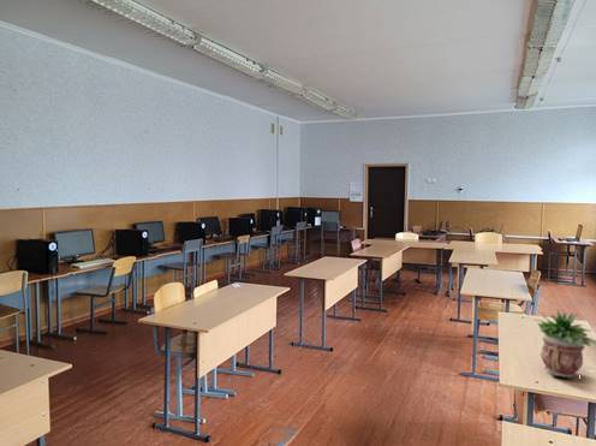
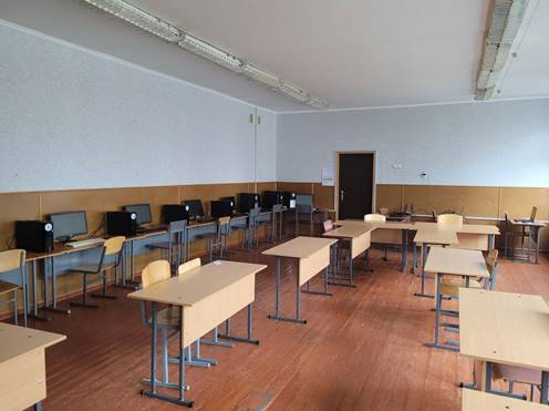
- potted plant (562, 341)
